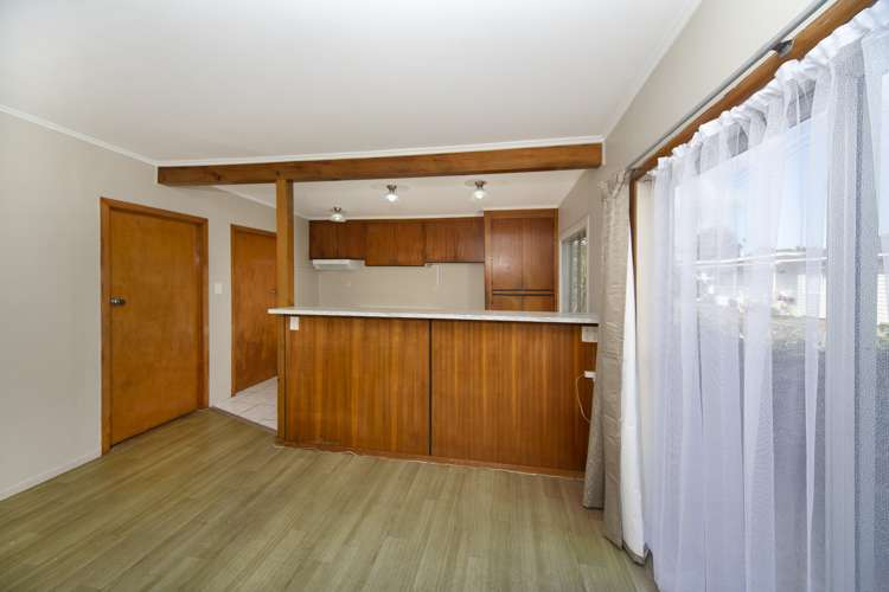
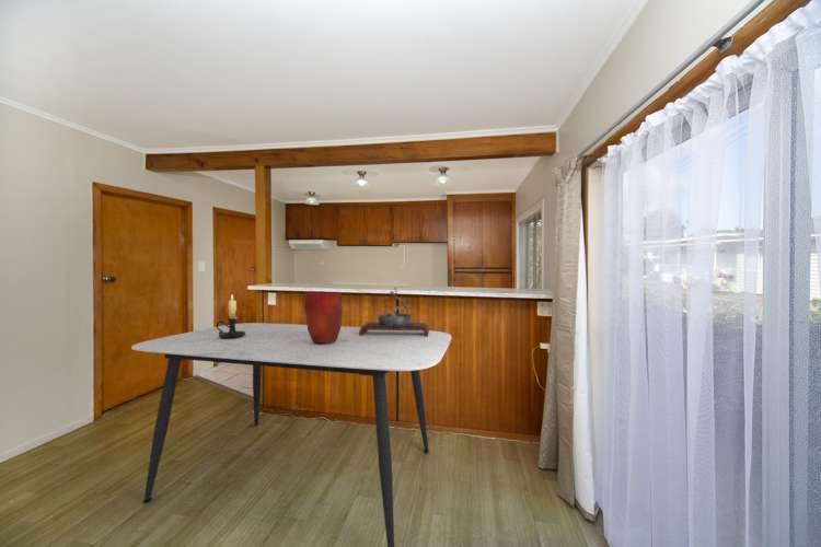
+ bonsai tree (394, 310)
+ candle holder (229, 314)
+ dining table (303, 369)
+ vase (323, 316)
